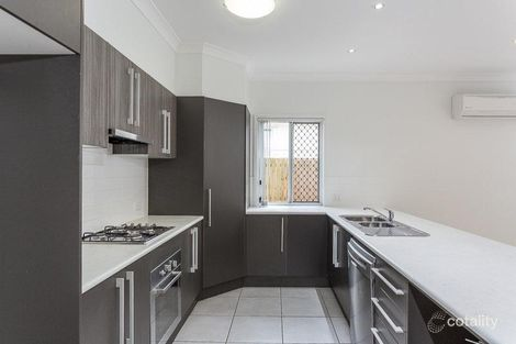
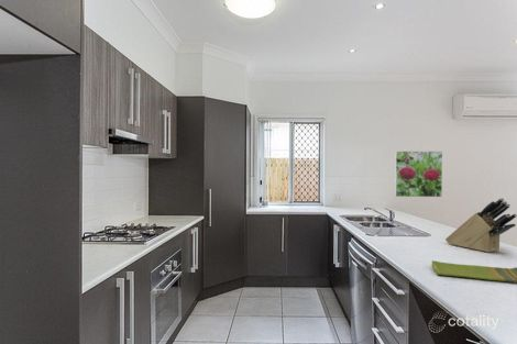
+ dish towel (479, 270)
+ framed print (418, 174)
+ knife block (479, 222)
